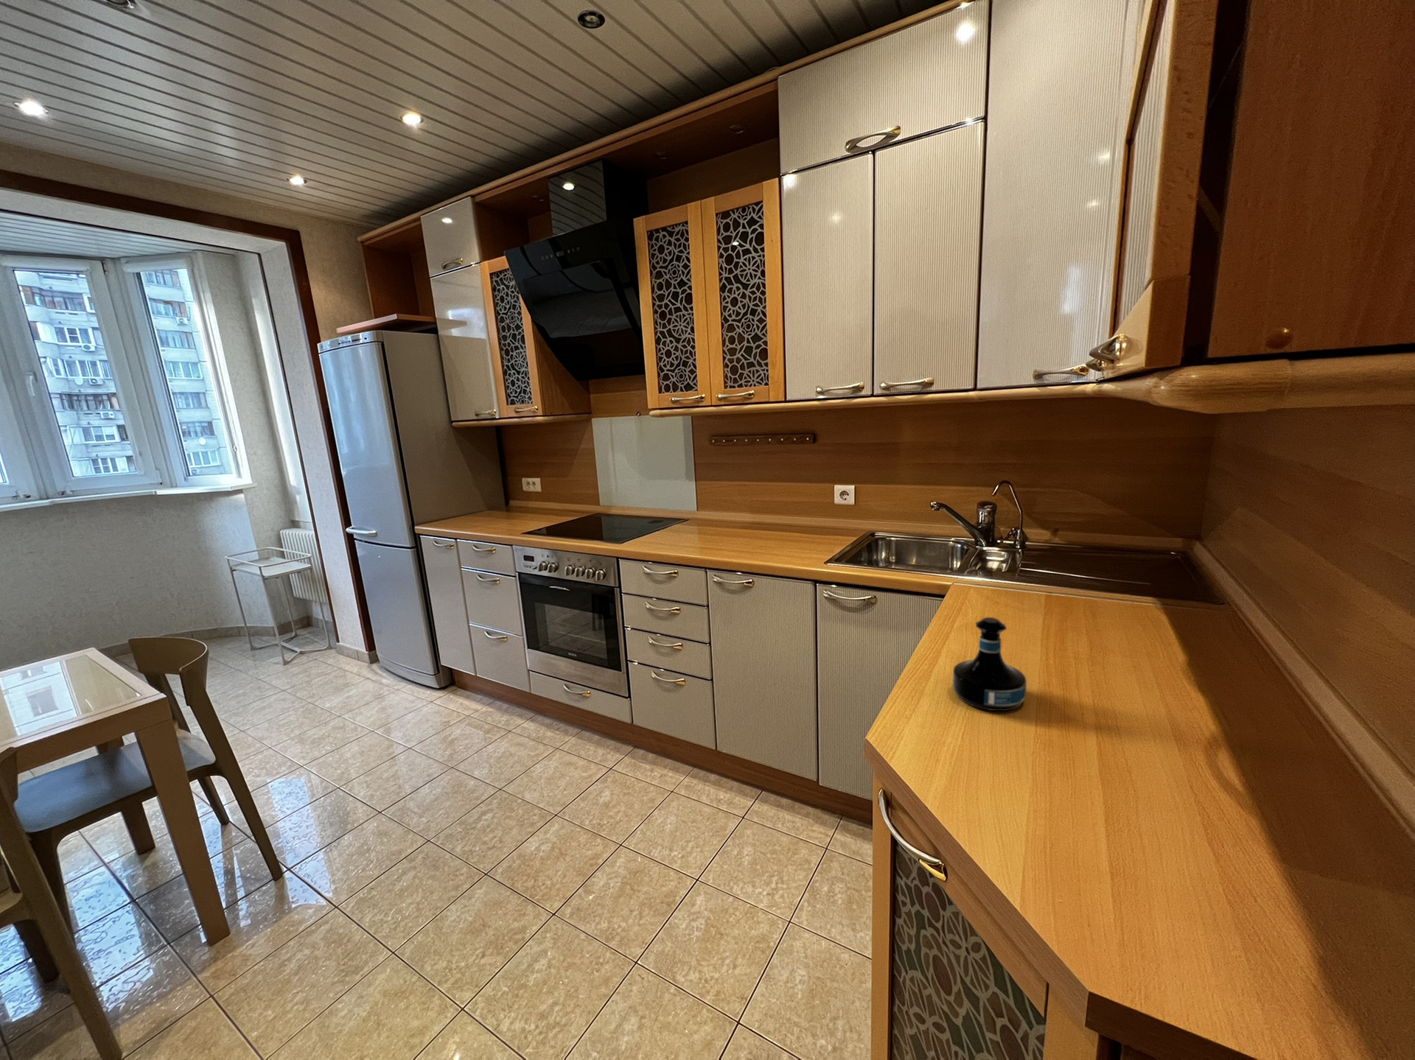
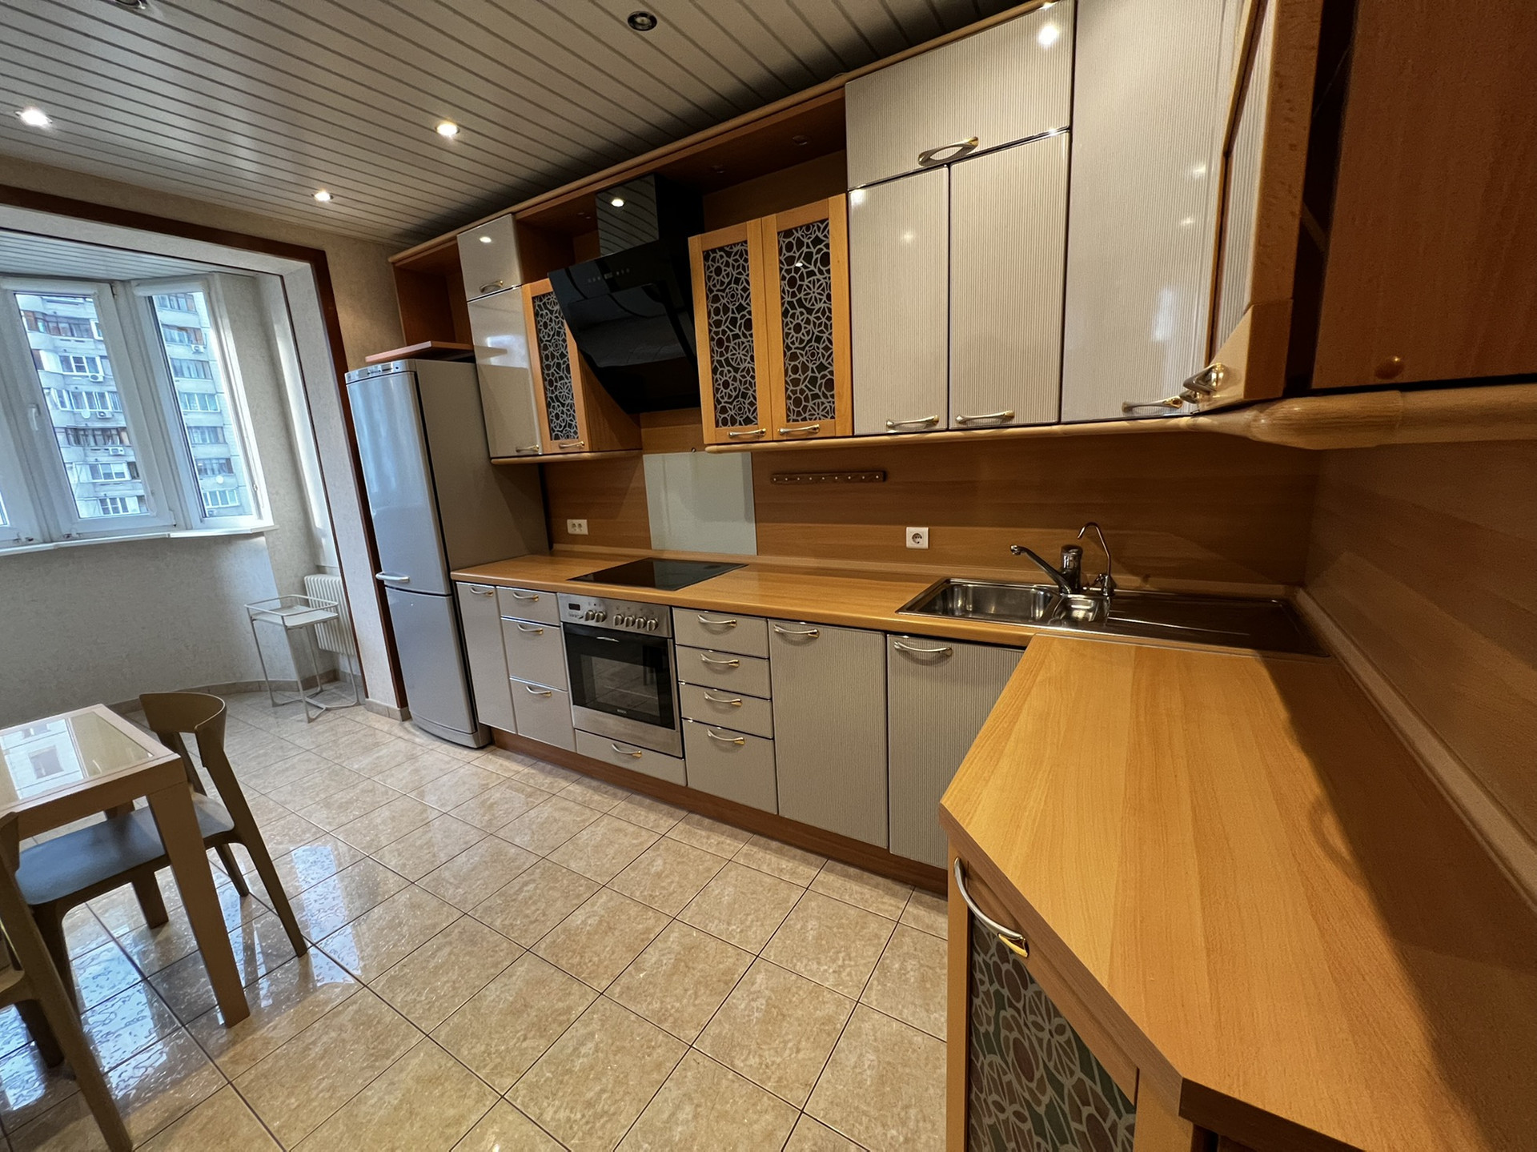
- tequila bottle (989, 658)
